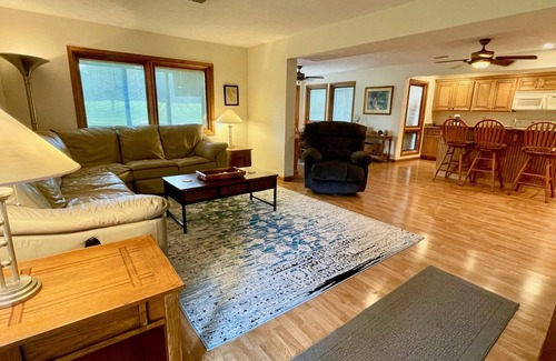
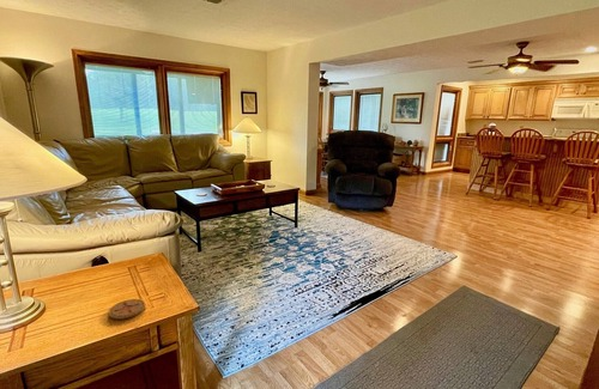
+ coaster (127, 308)
